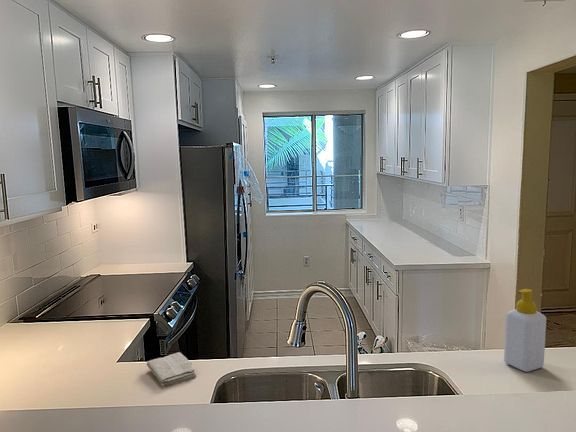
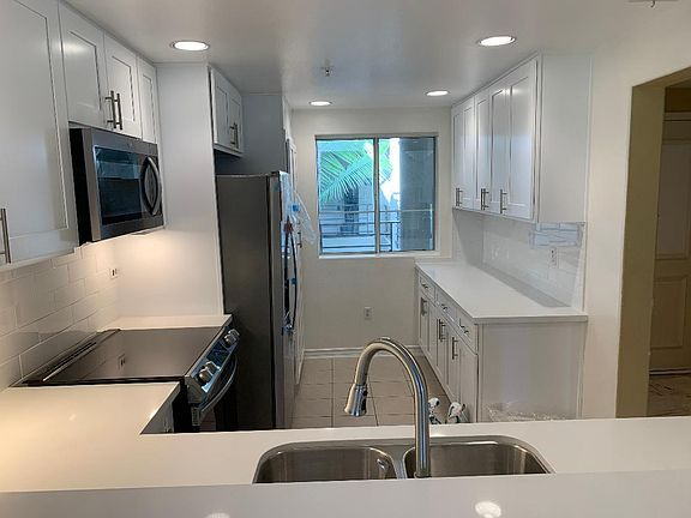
- soap bottle (525, 327)
- washcloth (171, 367)
